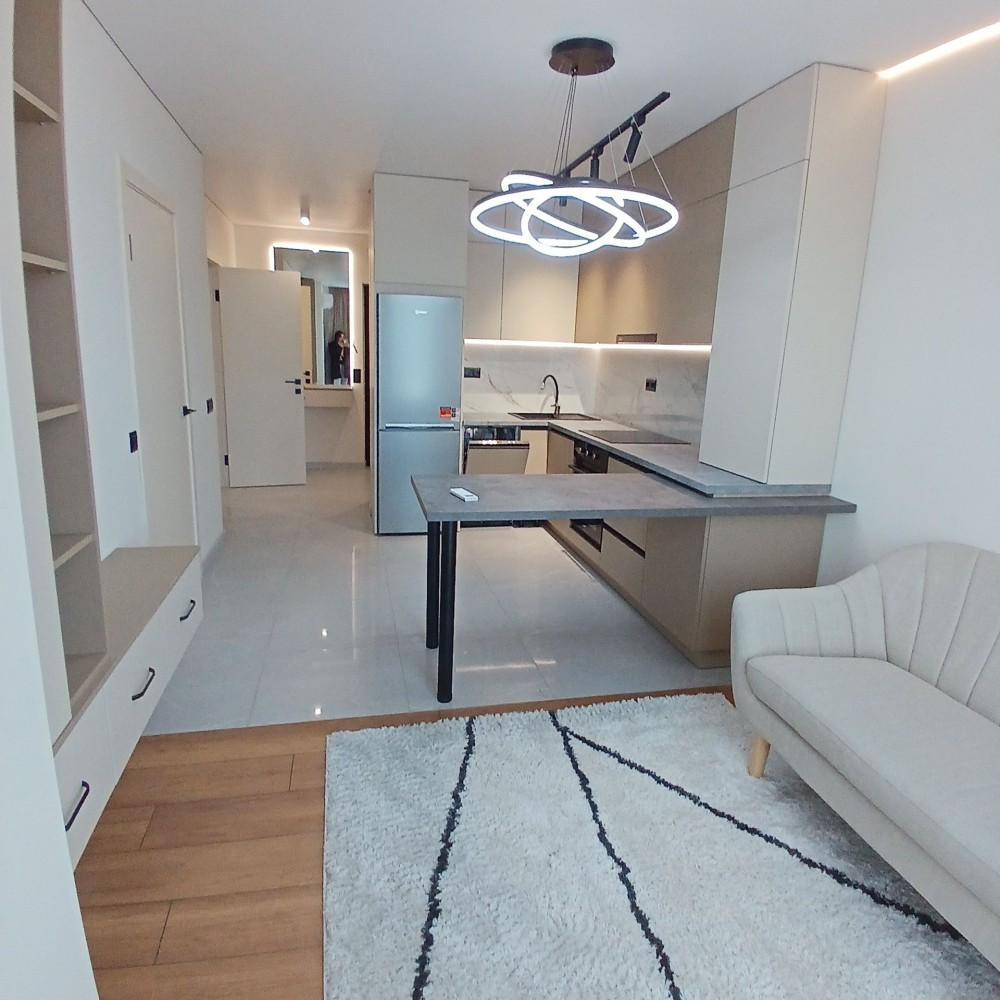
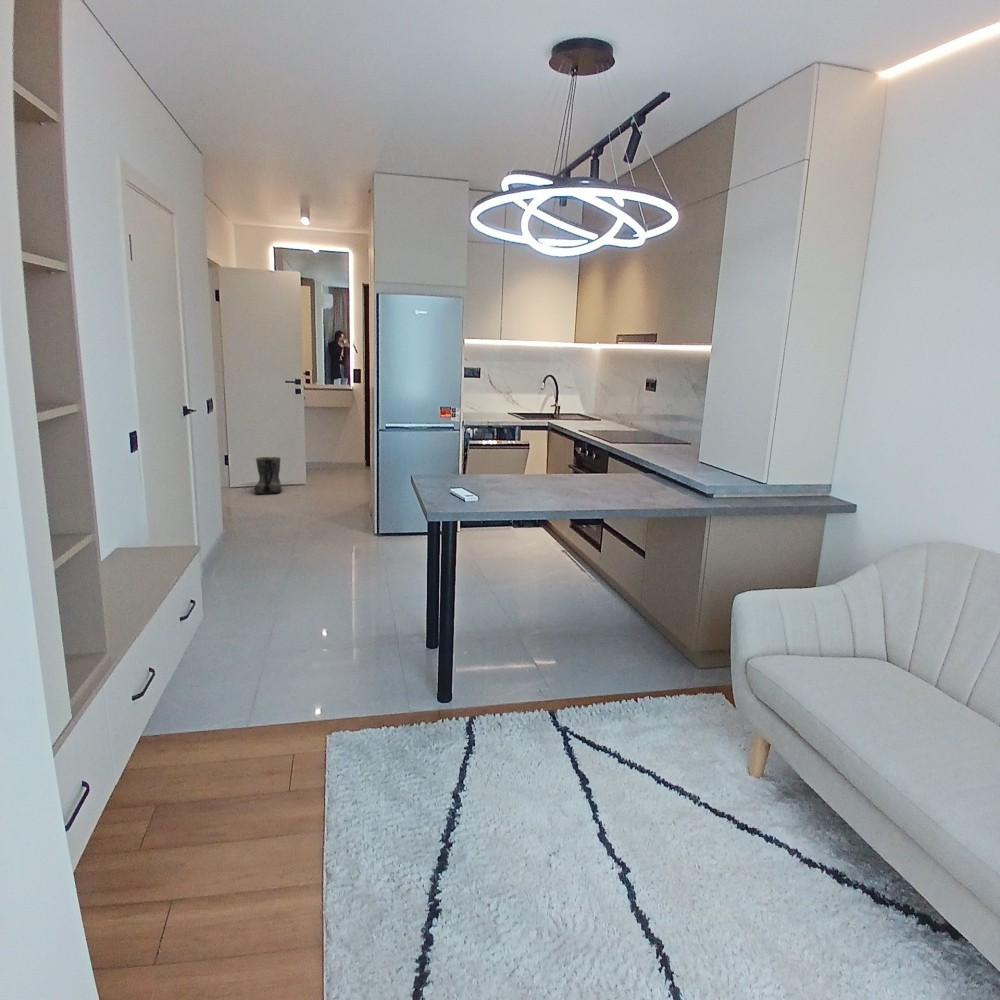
+ boots (267, 474)
